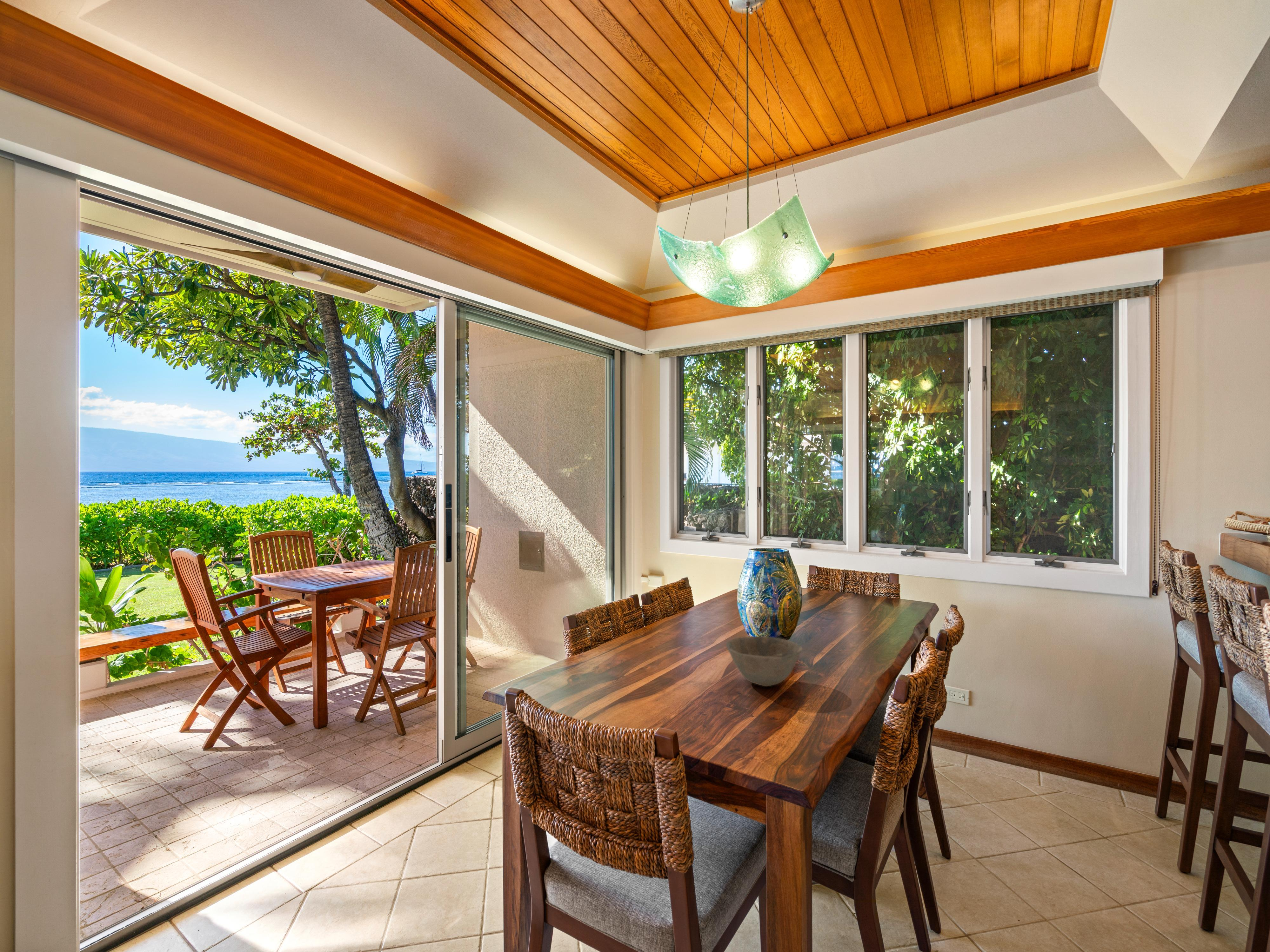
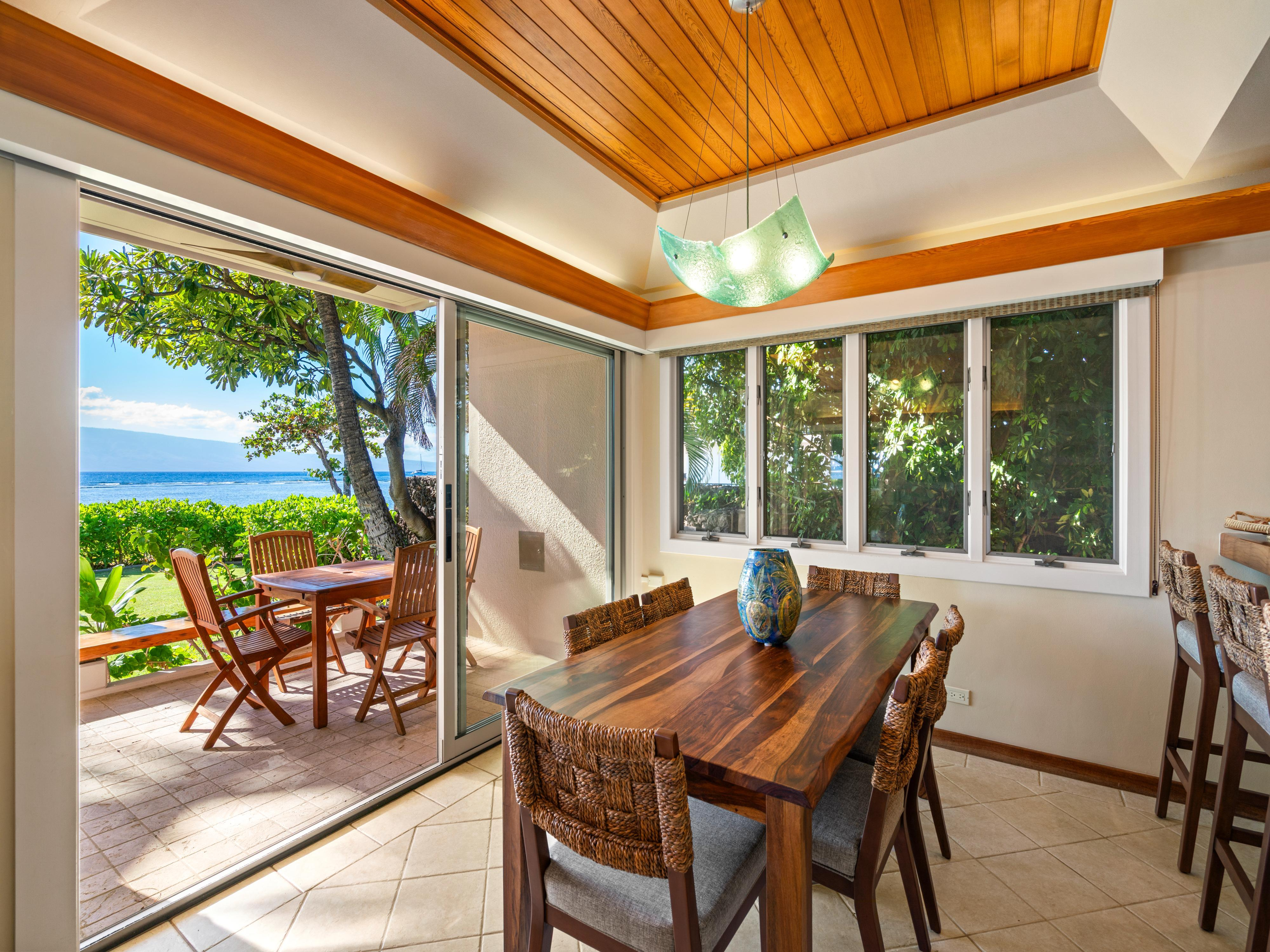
- bowl (764, 664)
